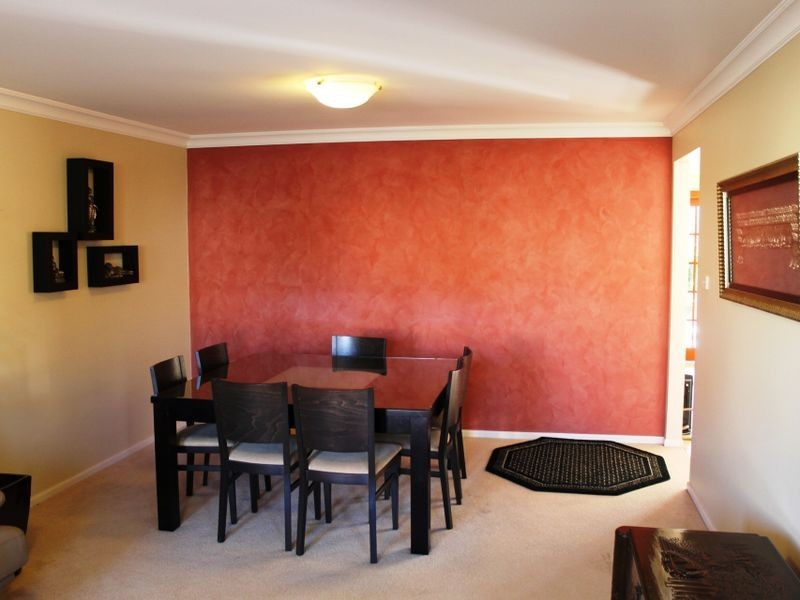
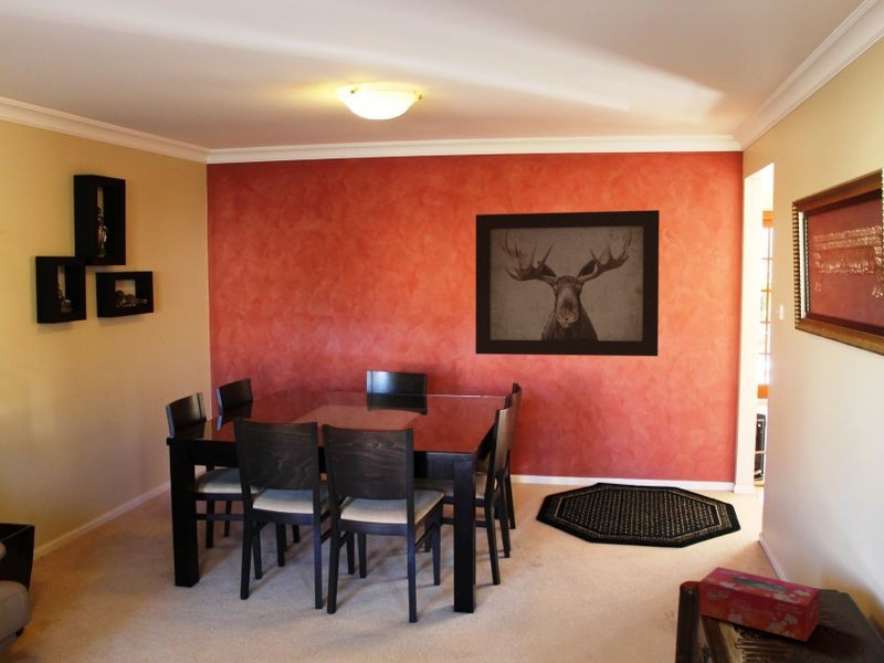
+ tissue box (758, 601)
+ wall art (565, 284)
